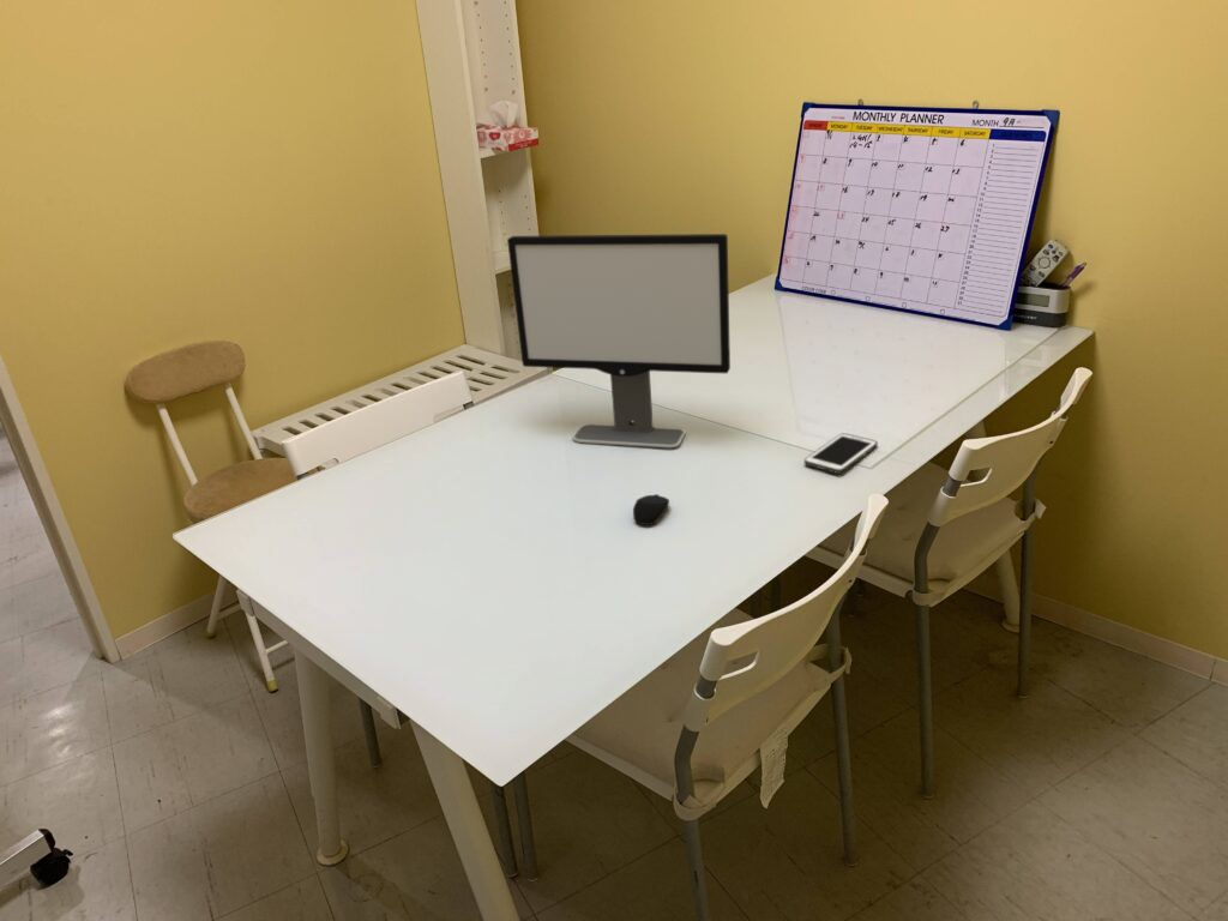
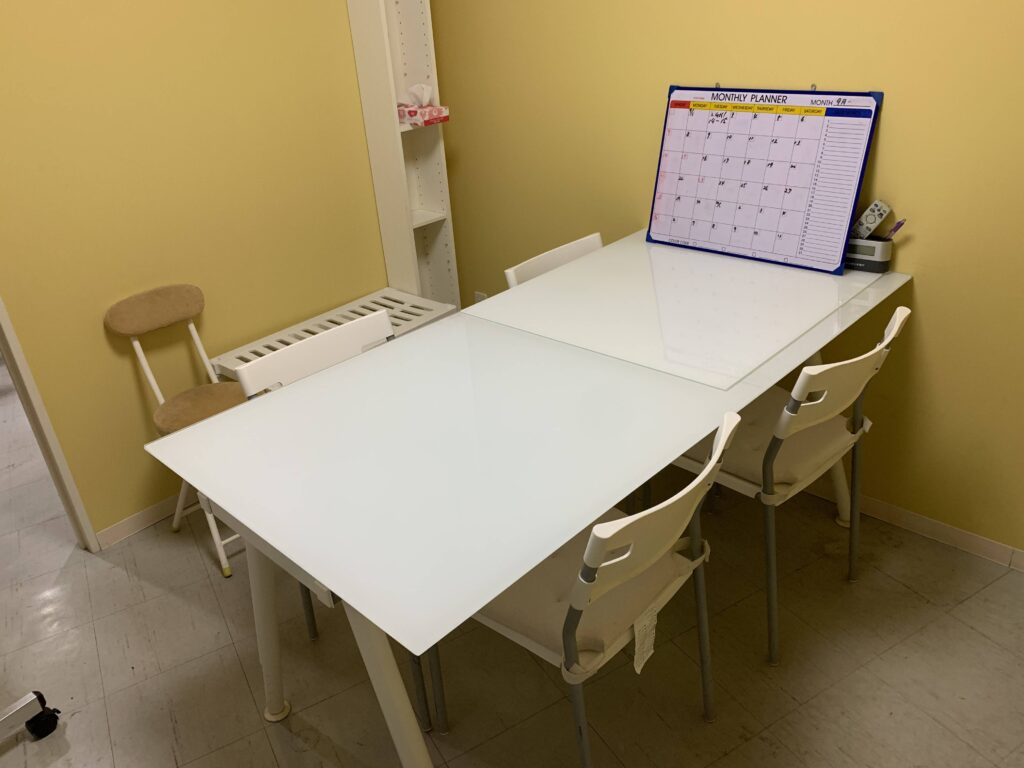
- computer mouse (651, 505)
- cell phone (841, 452)
- computer monitor (622, 339)
